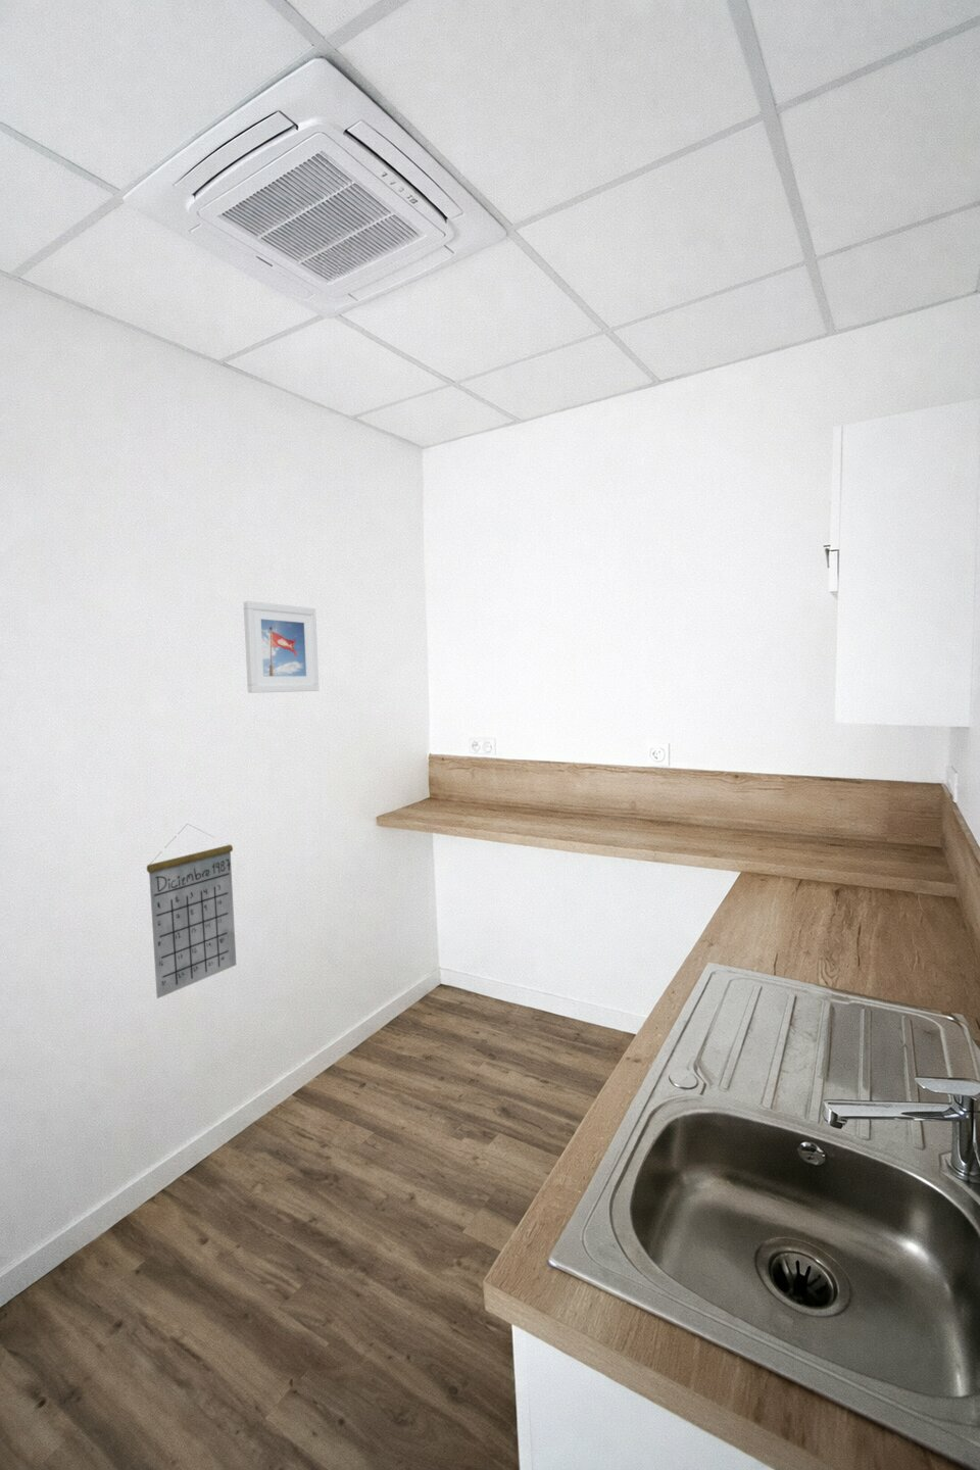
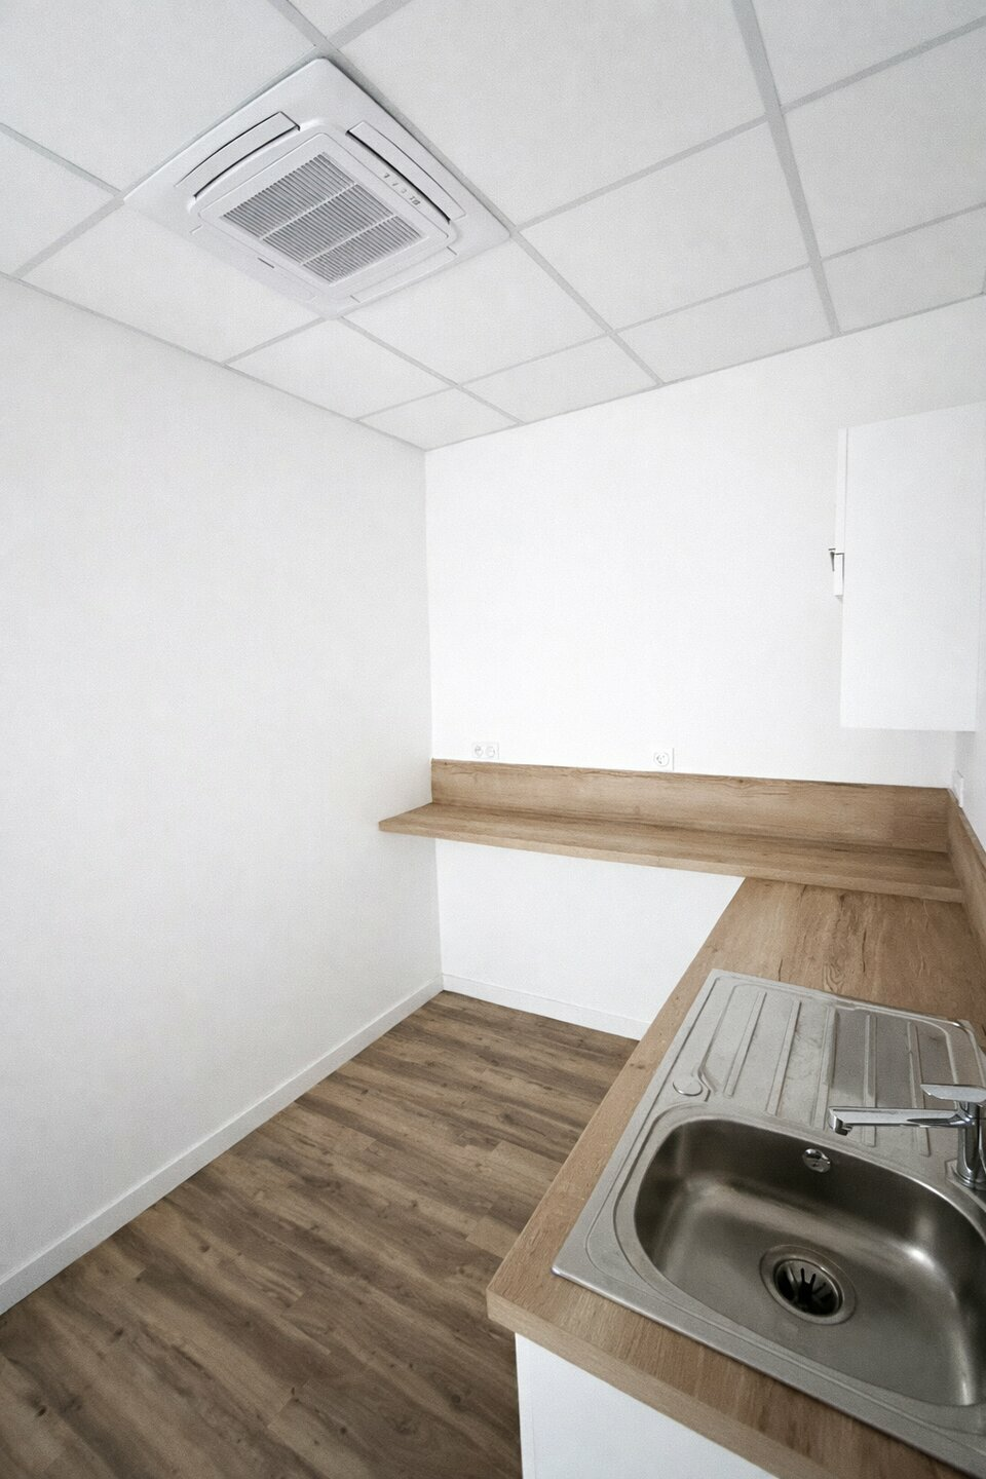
- calendar (194, 902)
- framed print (283, 649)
